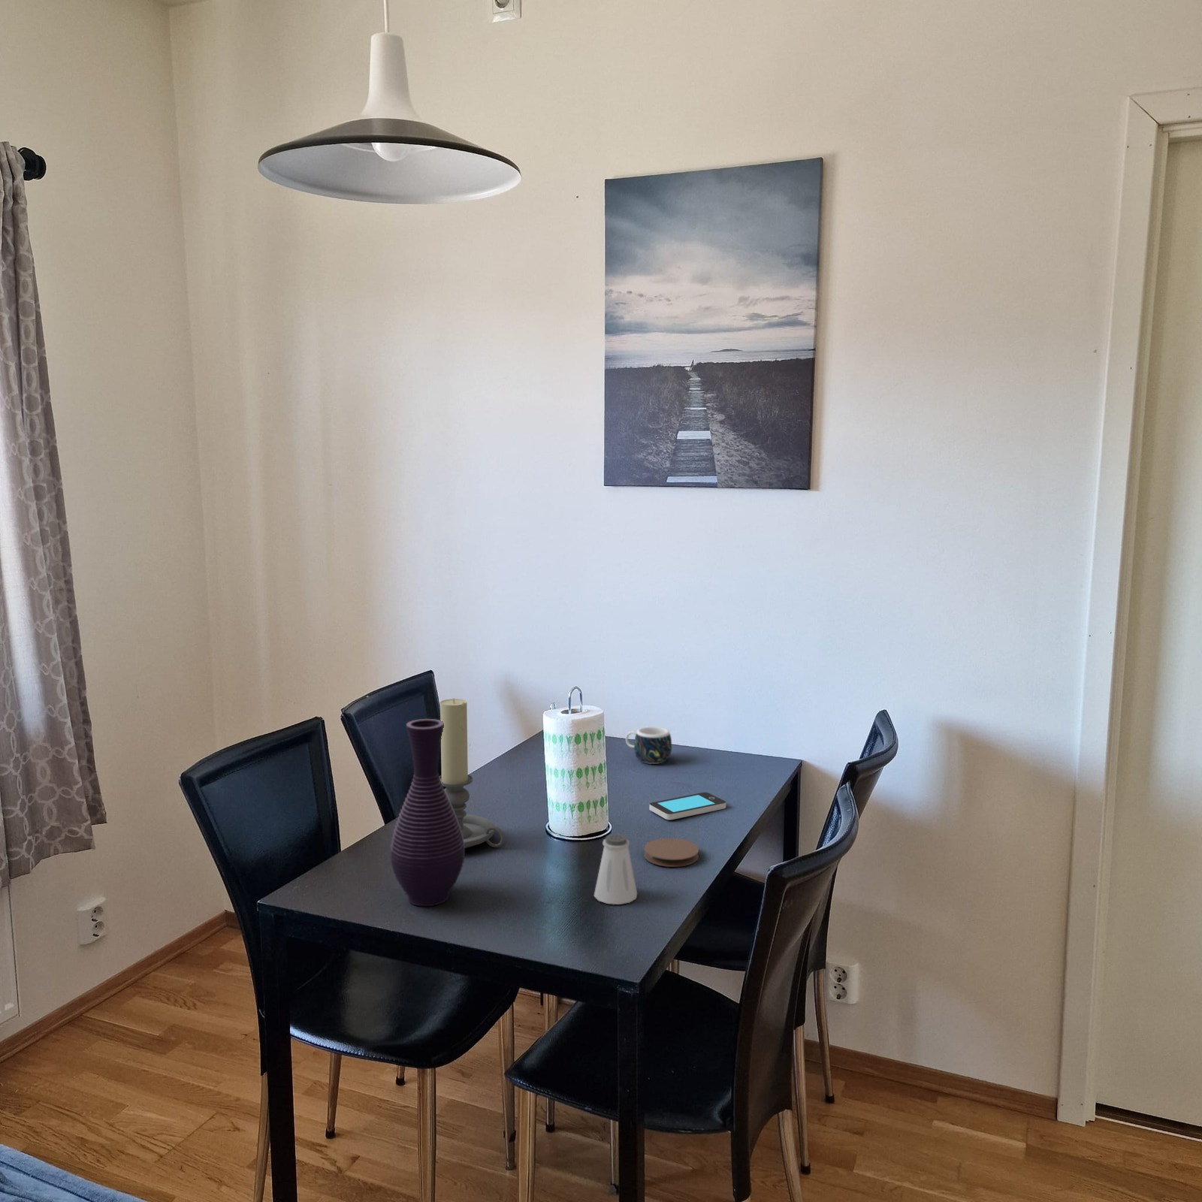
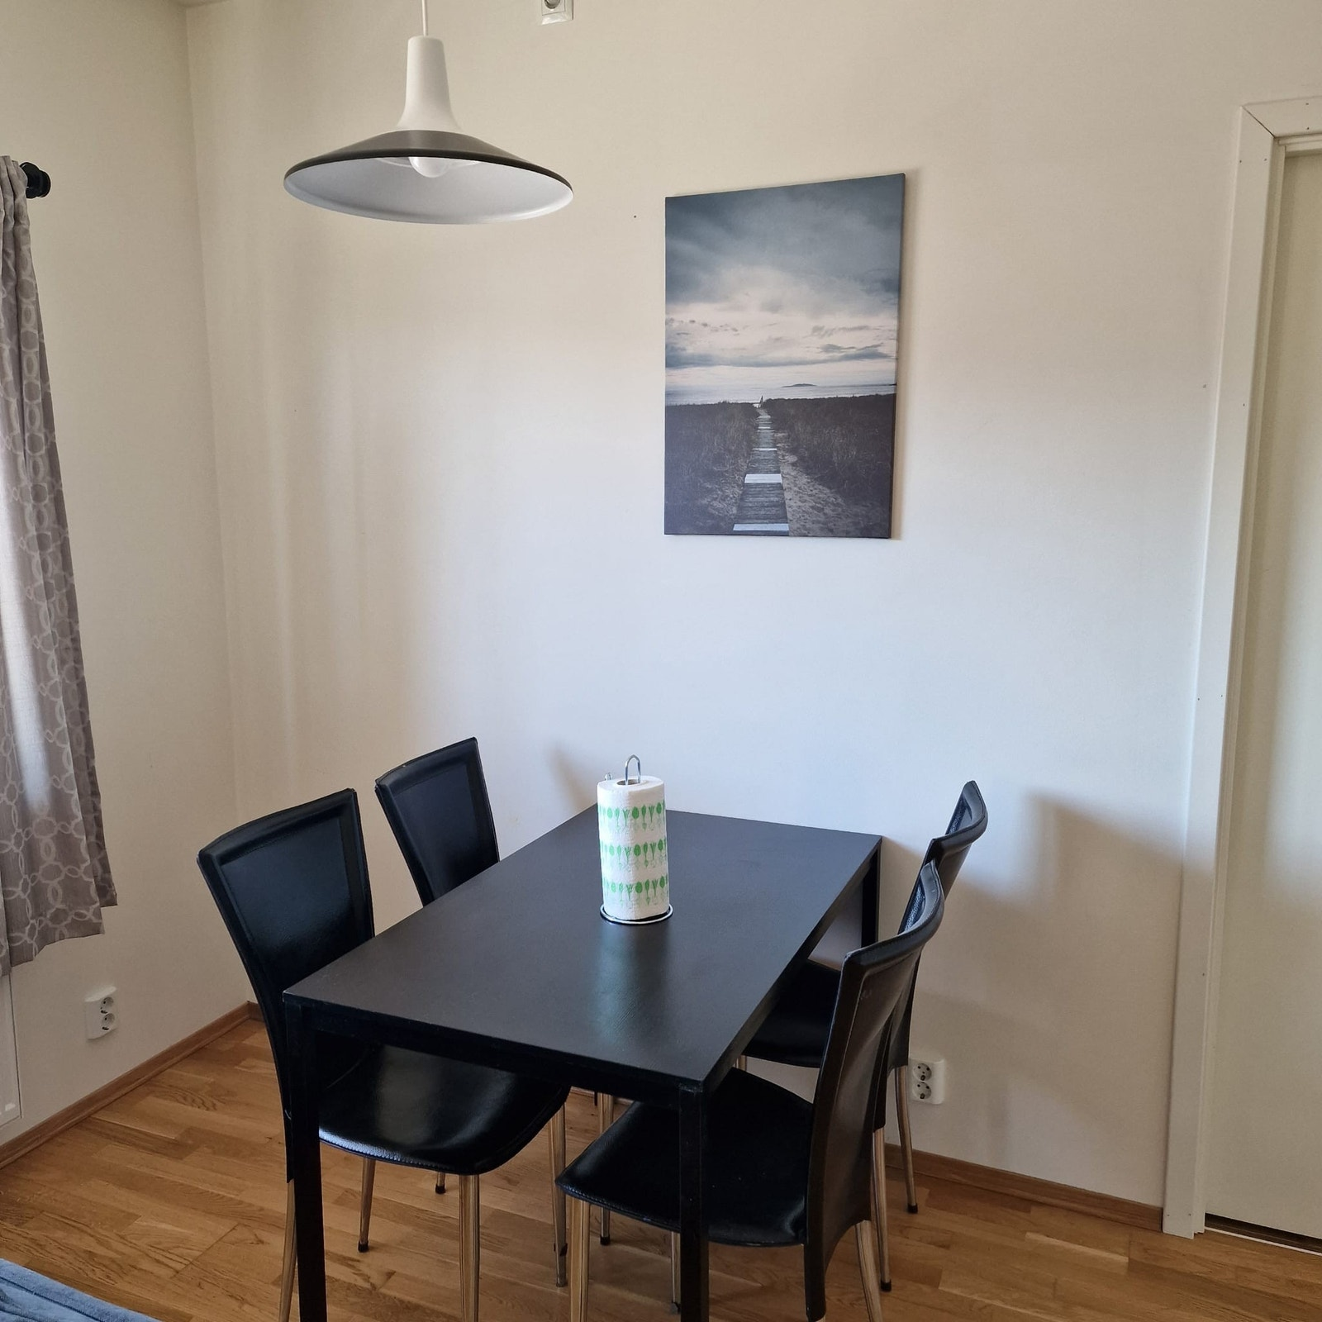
- saltshaker (615, 866)
- coaster (670, 852)
- candle holder (461, 771)
- vase (427, 811)
- mug (647, 744)
- smartphone (687, 806)
